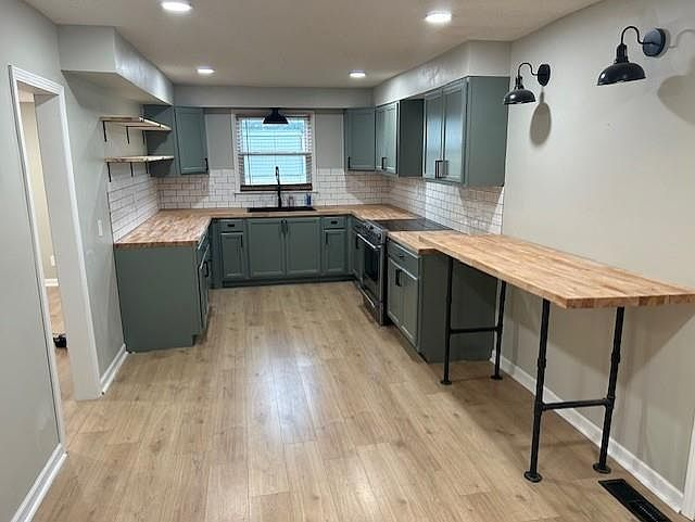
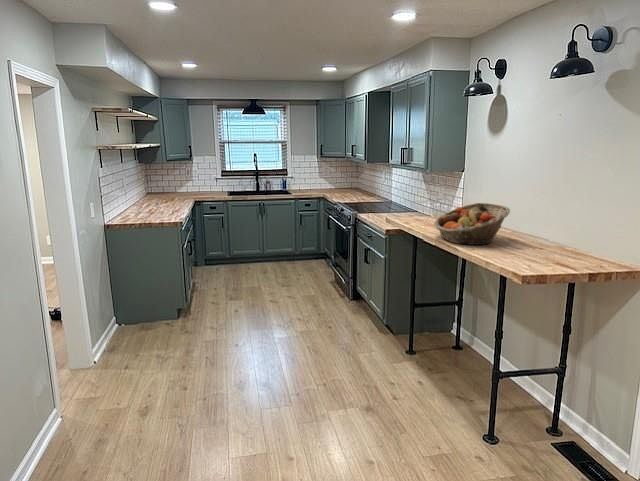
+ fruit basket (470, 222)
